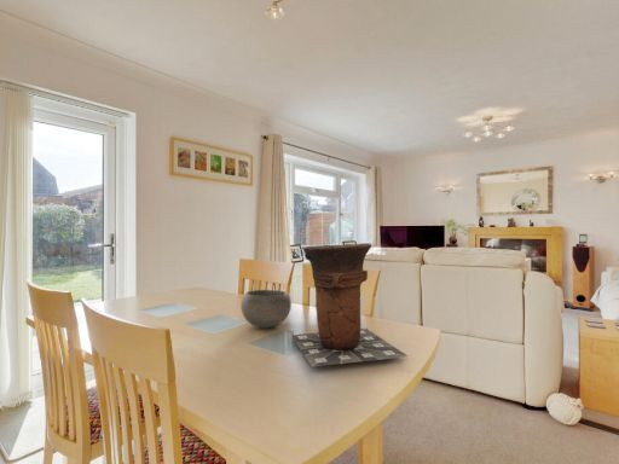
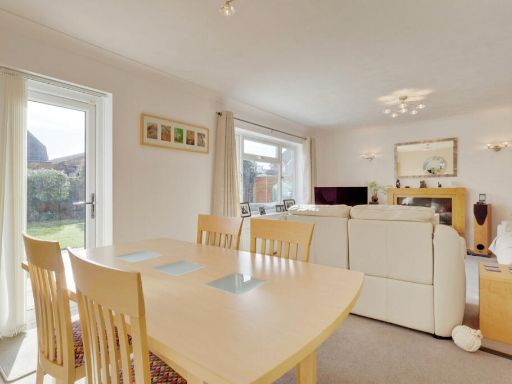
- bowl (266, 308)
- vase (343, 296)
